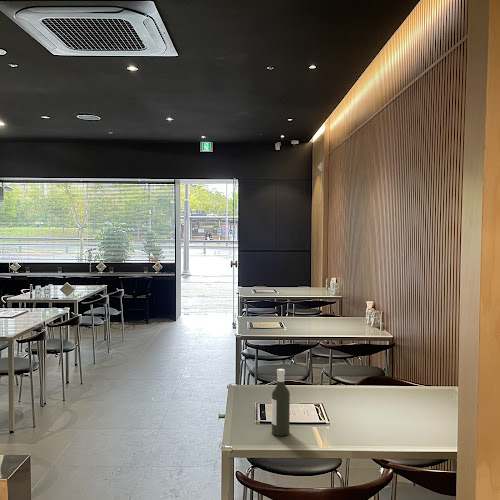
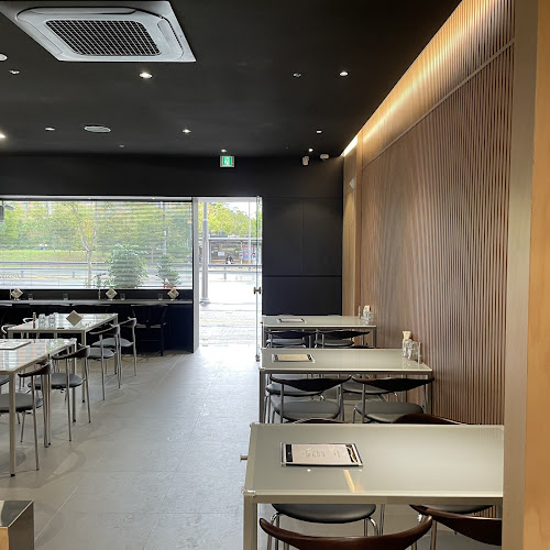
- bottle (280, 401)
